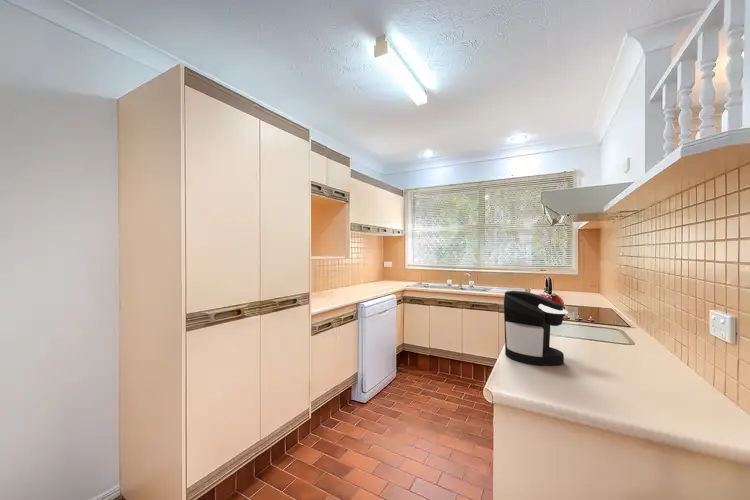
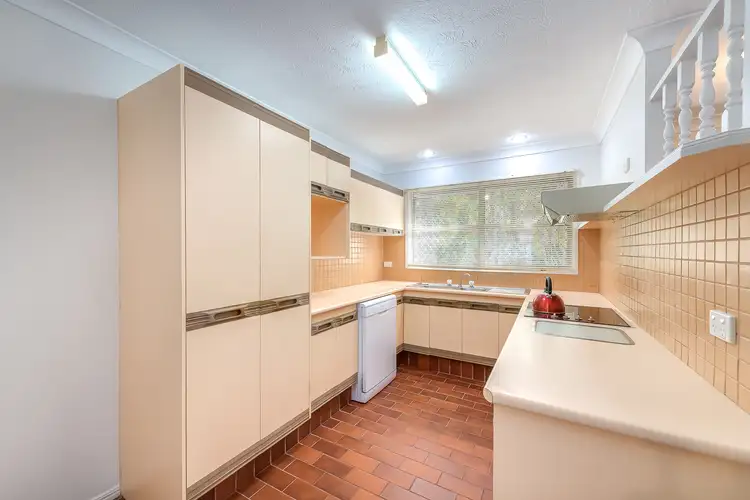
- coffee maker (534, 325)
